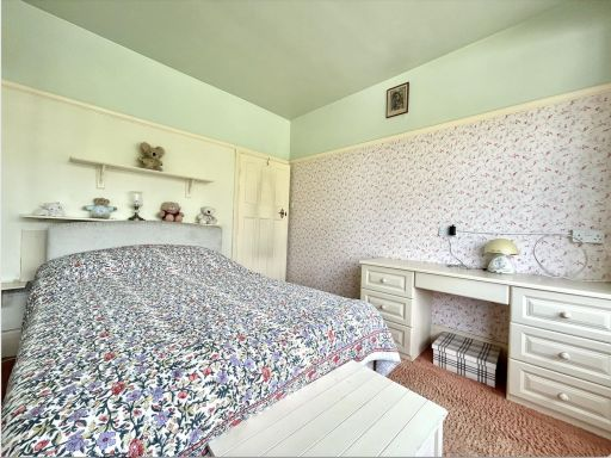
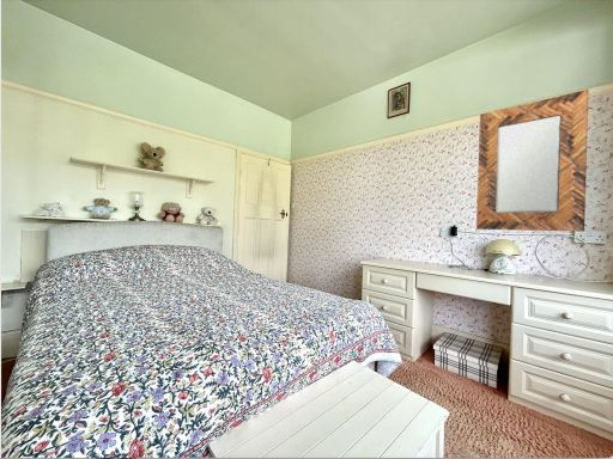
+ home mirror (527, 166)
